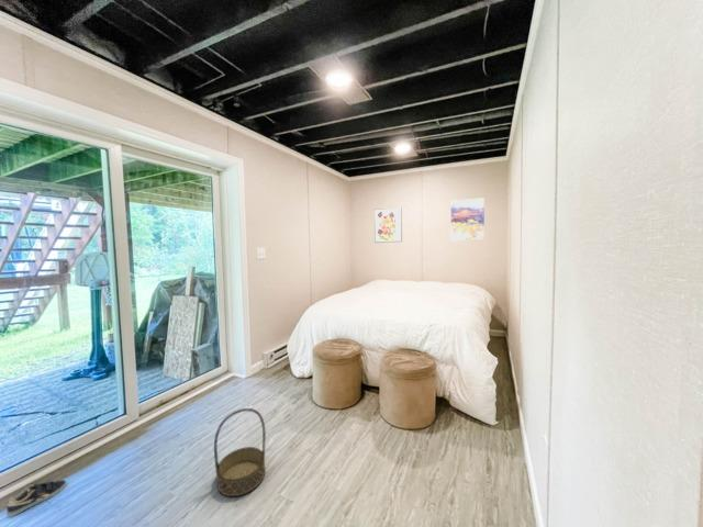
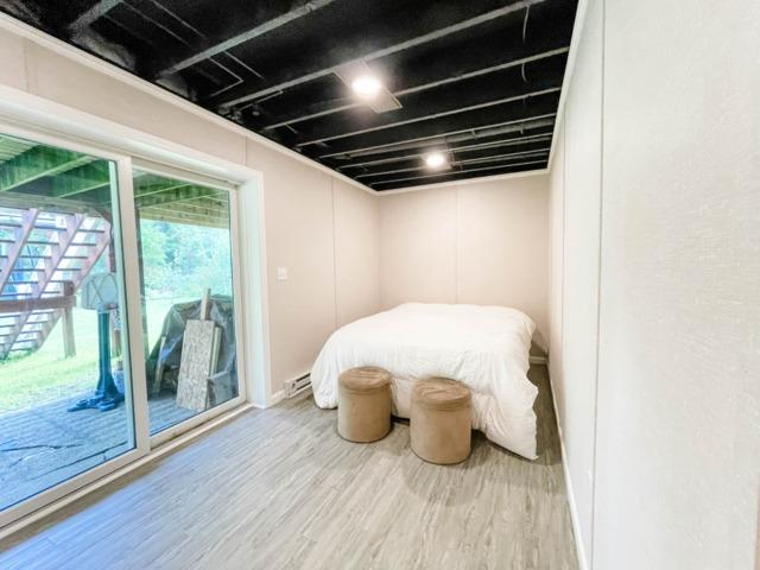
- wall art (467, 220)
- wall art (388, 225)
- sneaker (38, 492)
- basket (241, 448)
